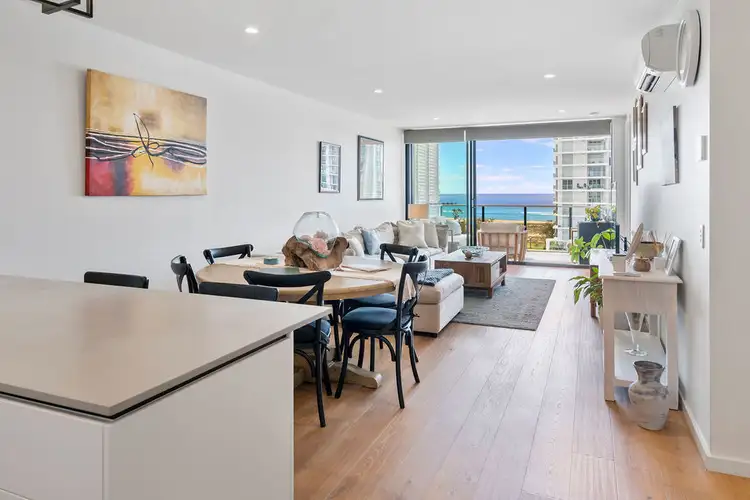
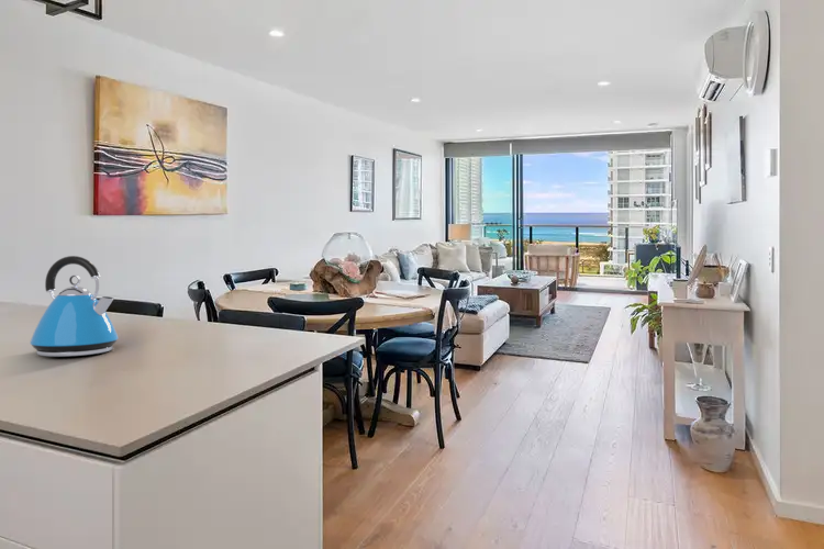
+ kettle (73, 303)
